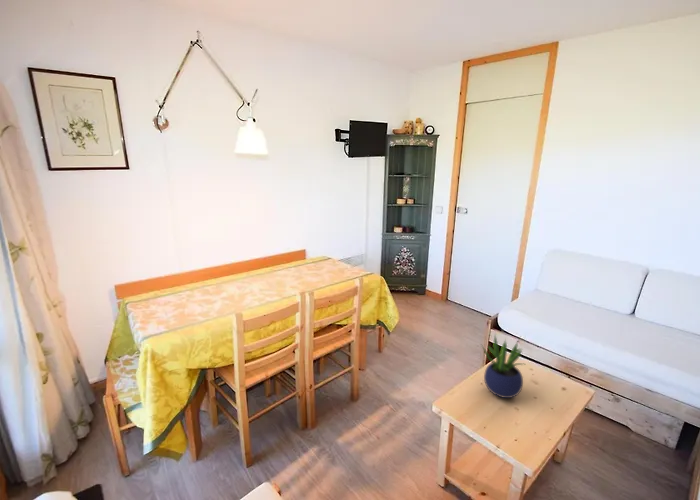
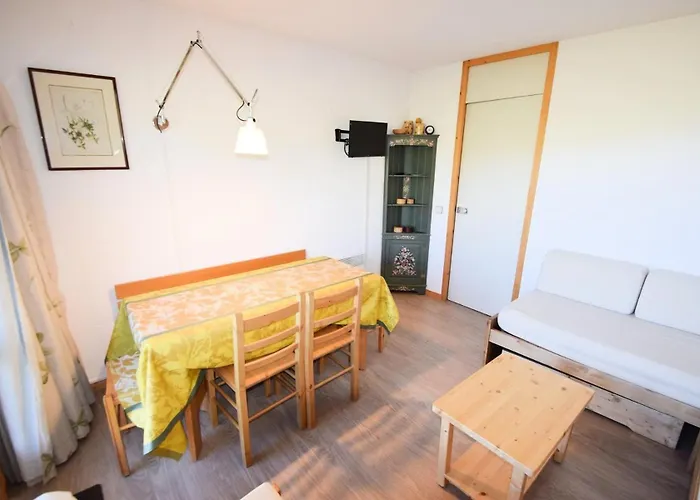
- potted plant (501, 367)
